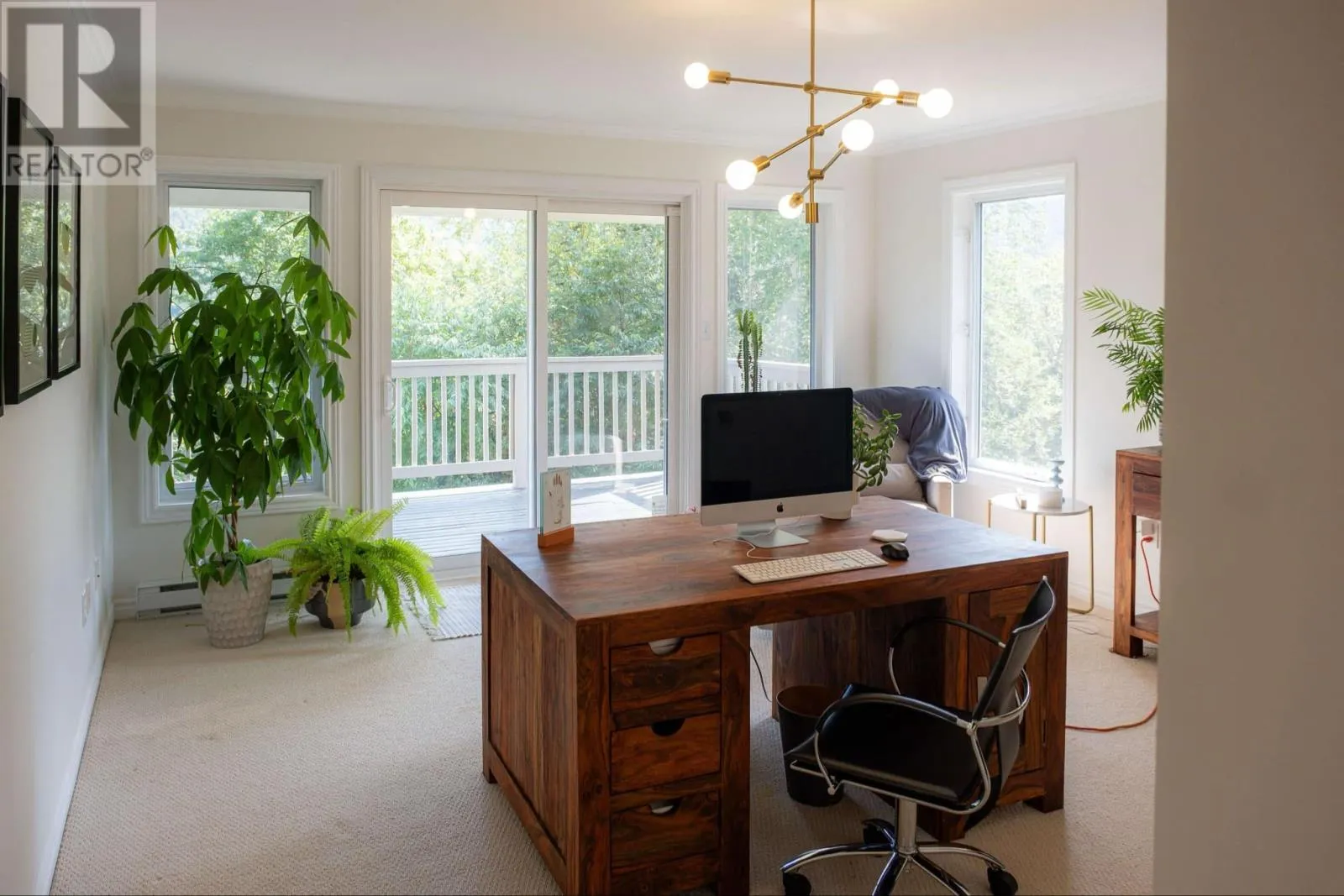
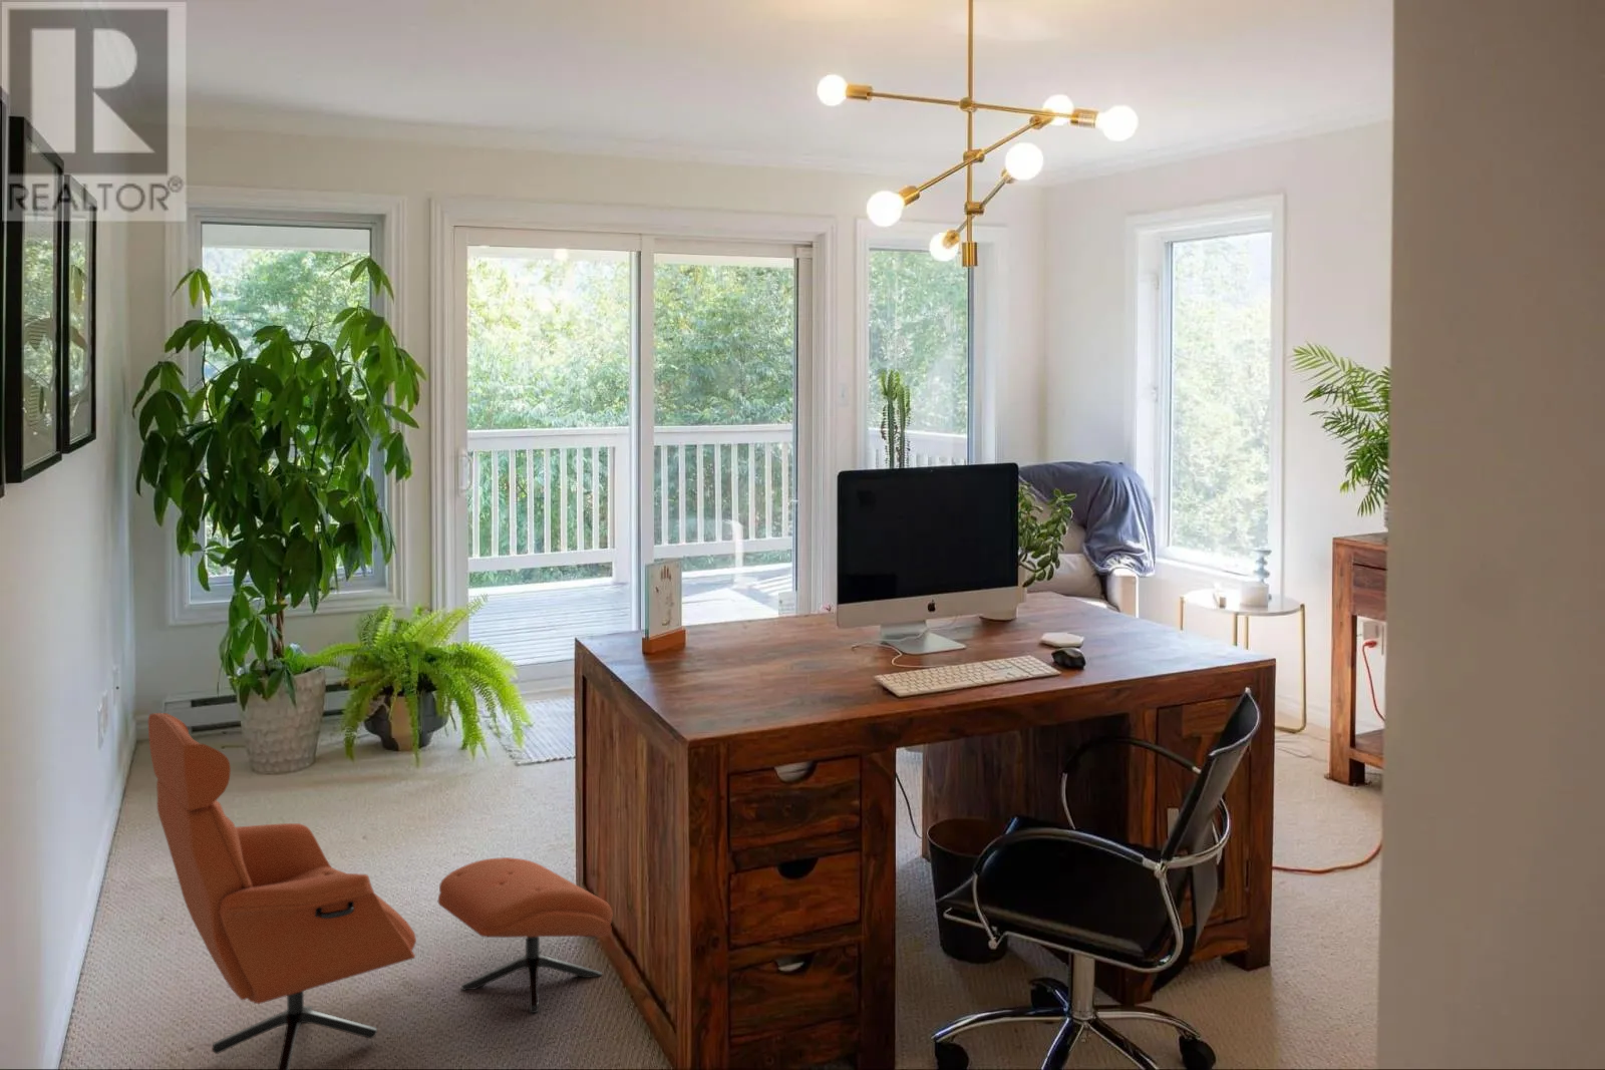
+ armchair (368, 877)
